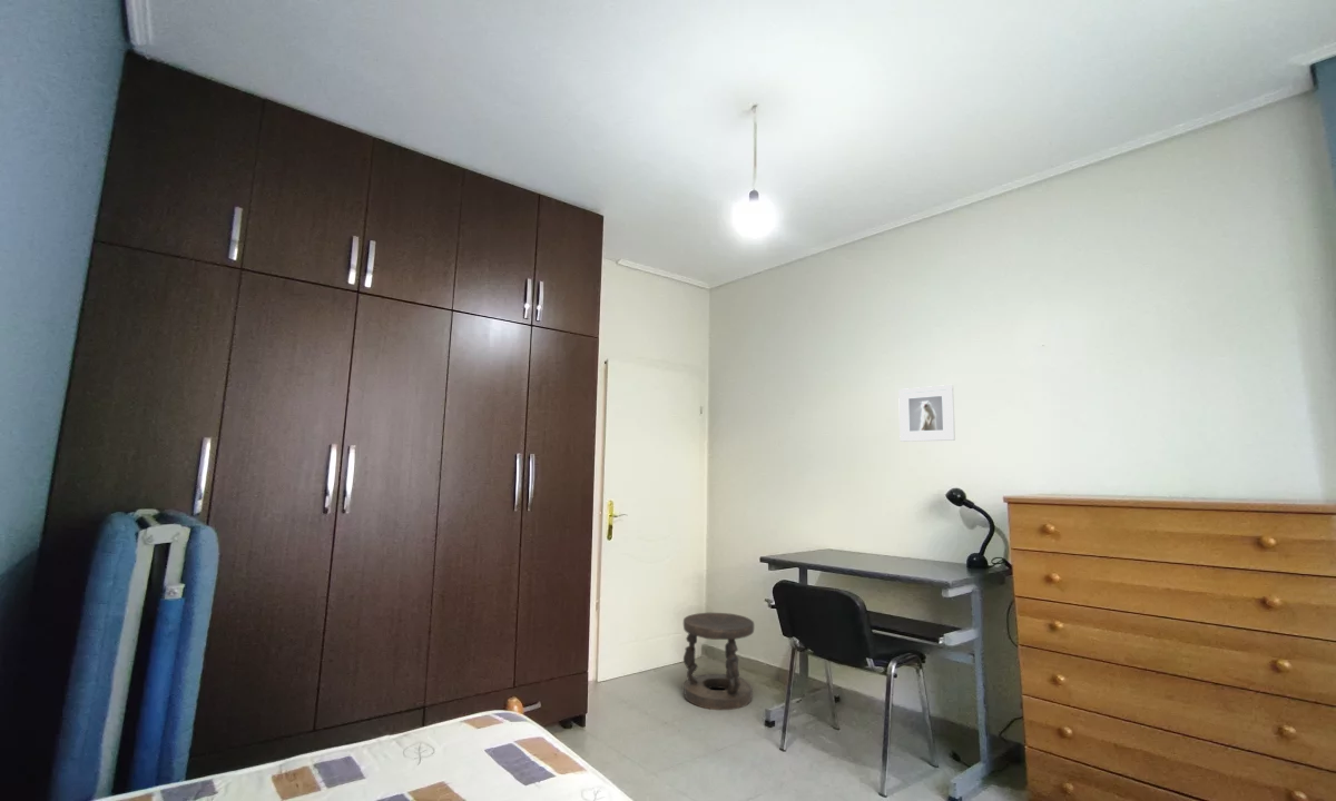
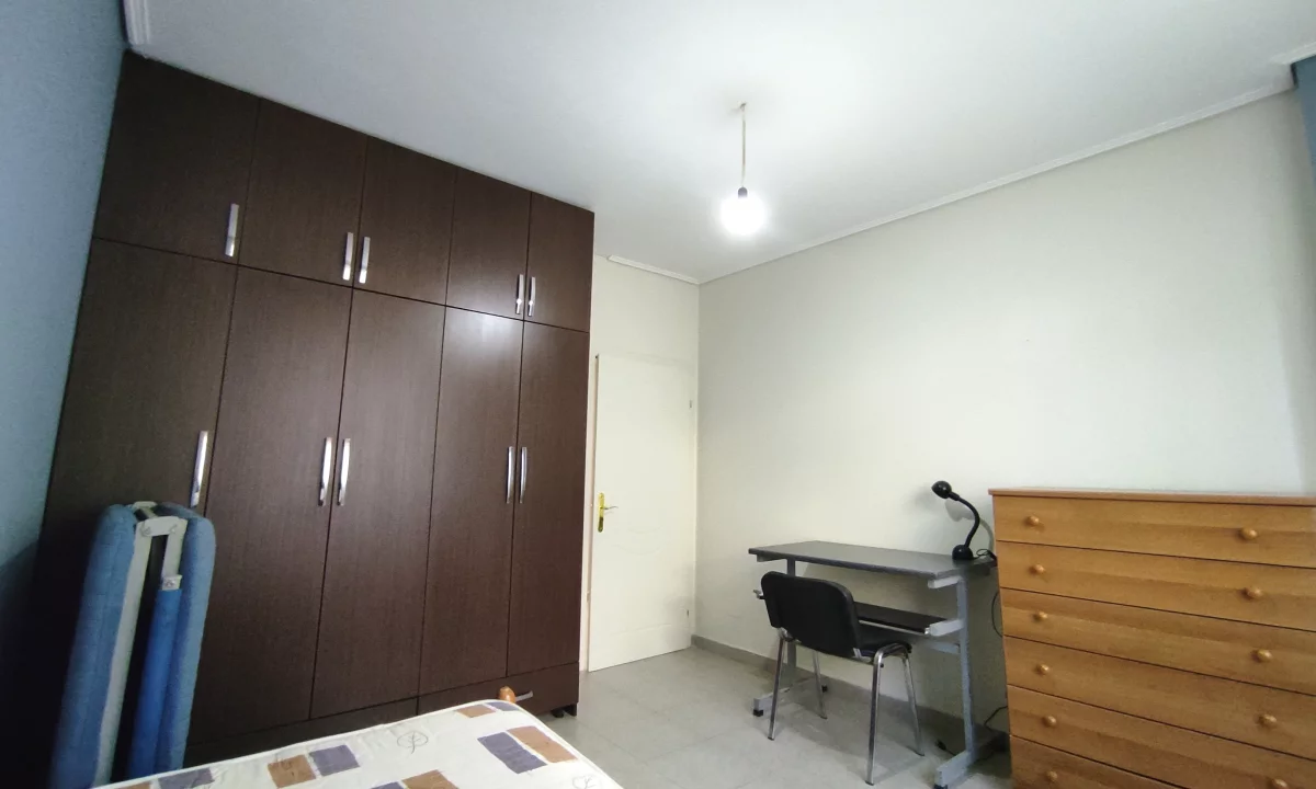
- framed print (925, 414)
- stool (726, 656)
